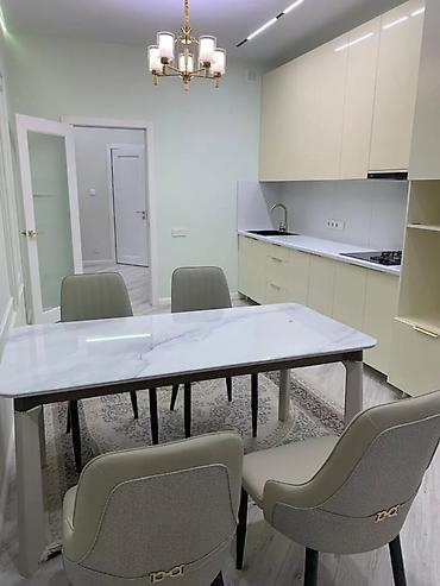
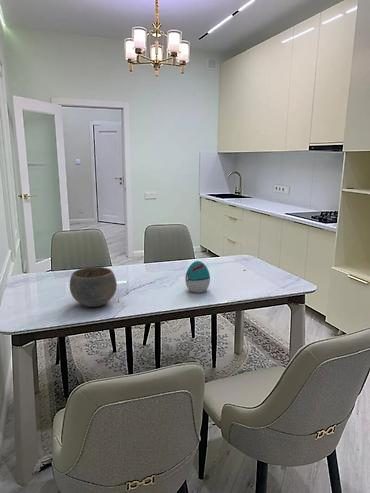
+ bowl (93, 287)
+ decorative egg (197, 275)
